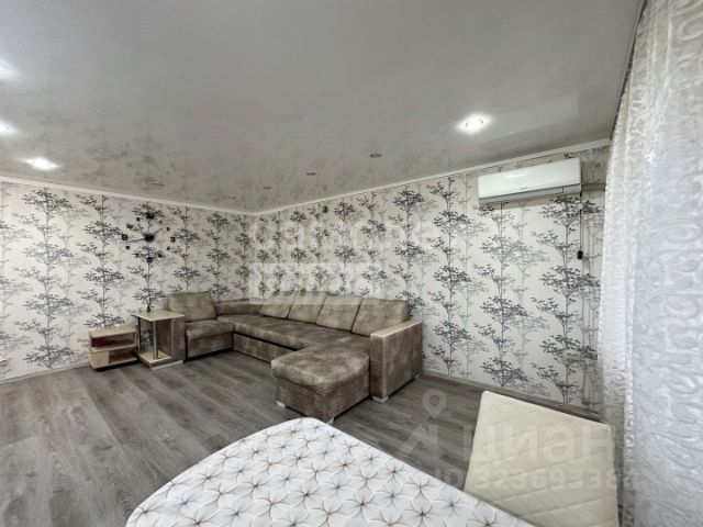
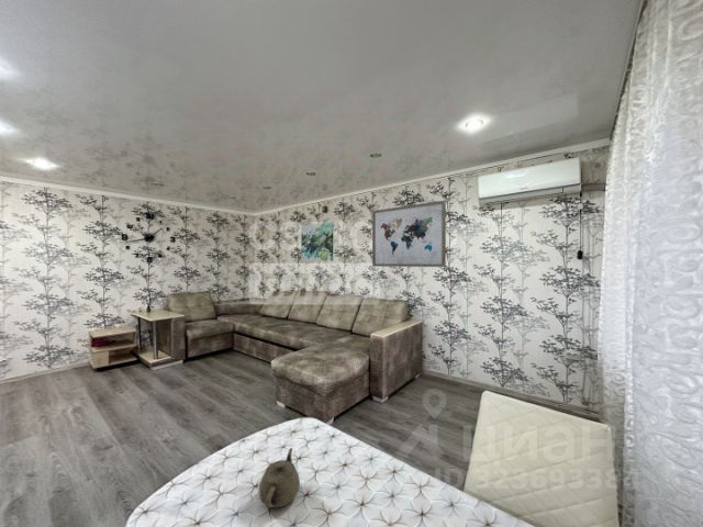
+ wall art (316, 243)
+ wall art (405, 236)
+ teapot (280, 476)
